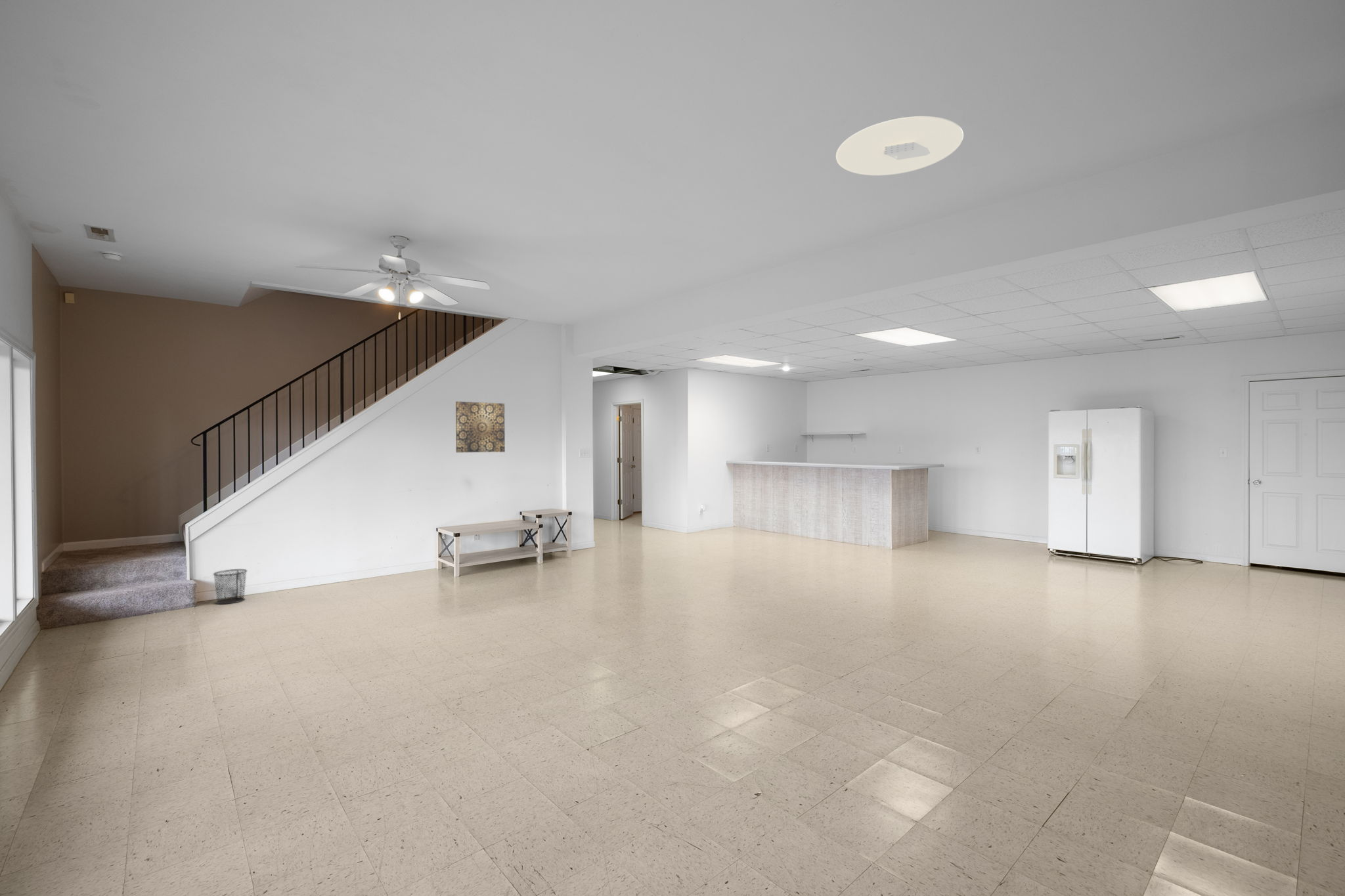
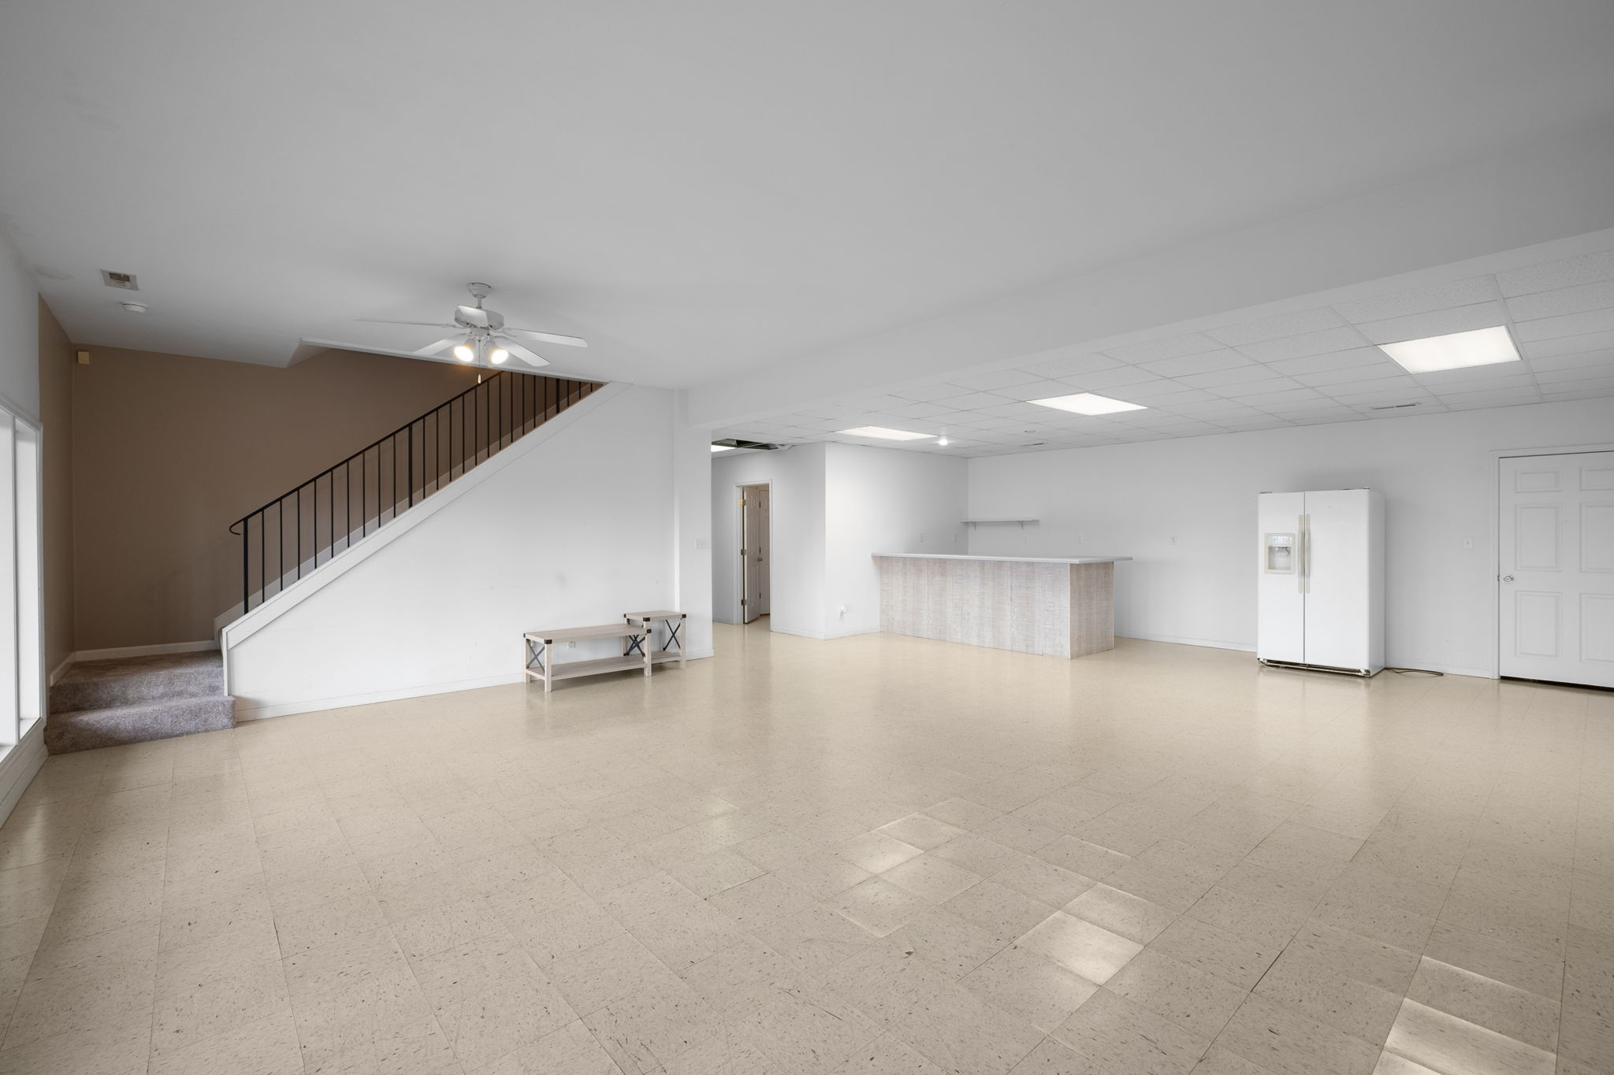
- ceiling light (897, 143)
- wall art (481, 427)
- waste bin (230, 586)
